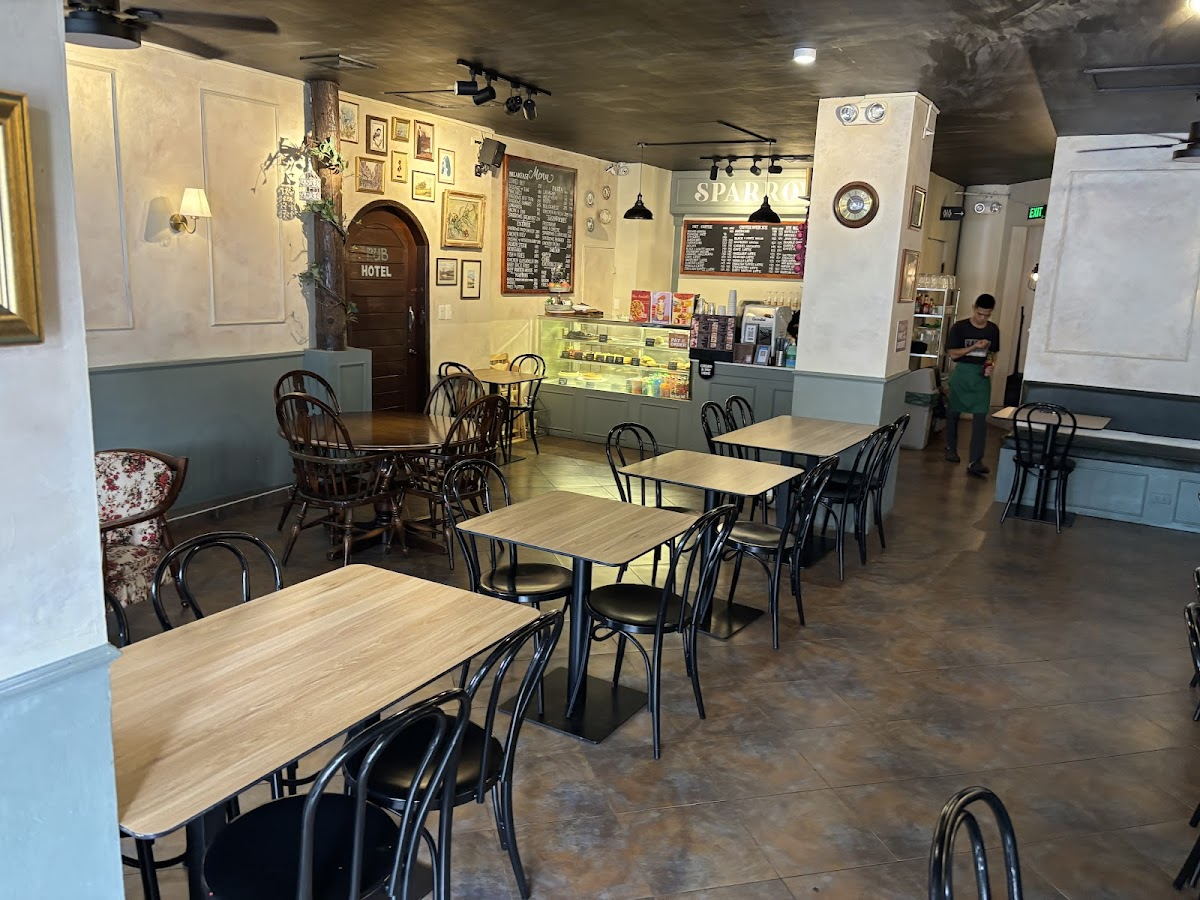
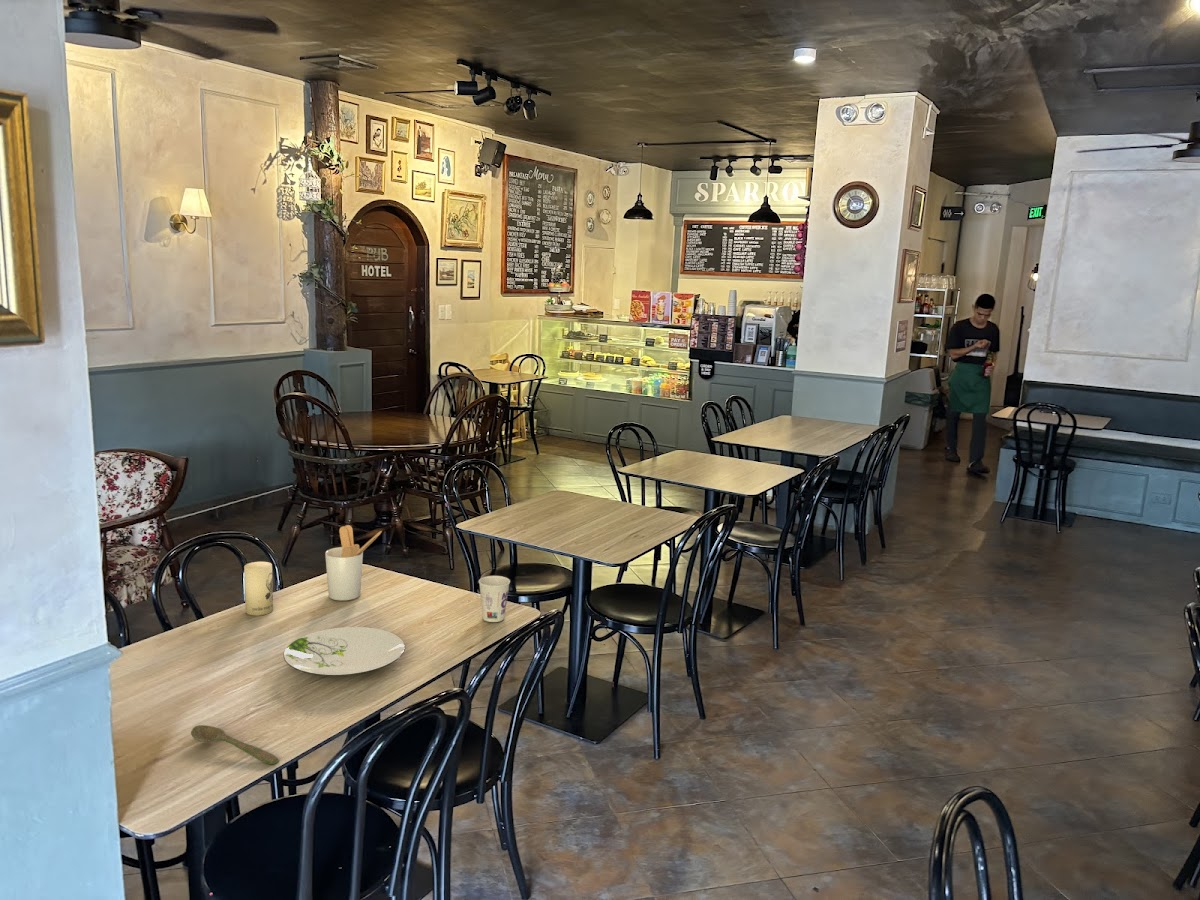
+ utensil holder (354, 562)
+ spoon (235, 744)
+ plate (345, 656)
+ cup (493, 599)
+ candle (258, 588)
